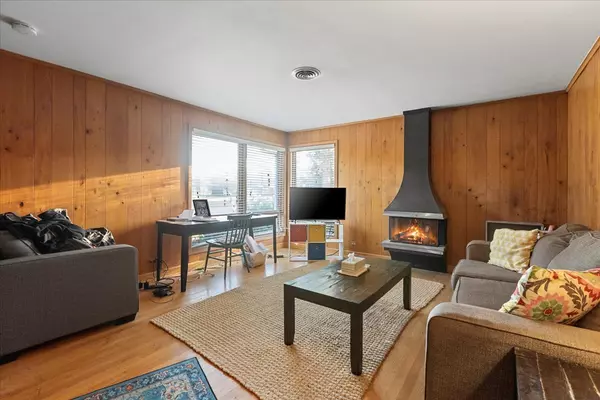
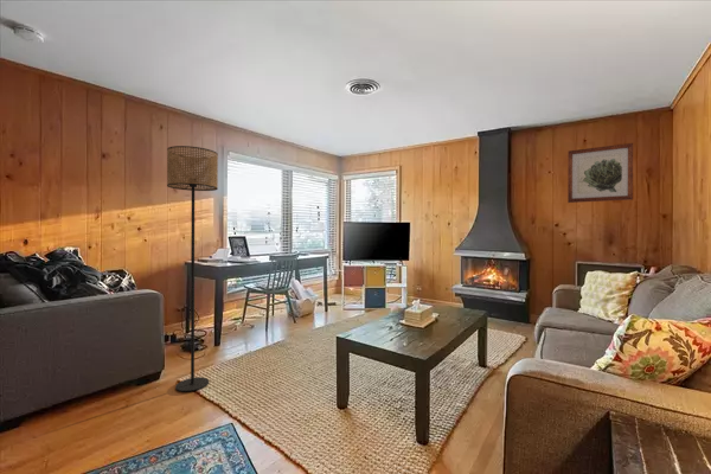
+ floor lamp (192, 268)
+ wall art (598, 174)
